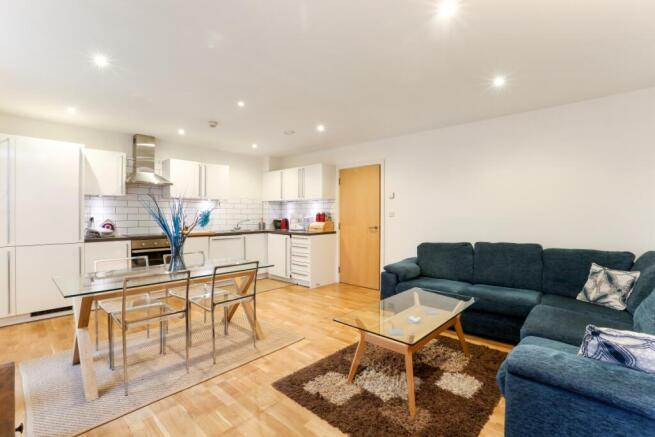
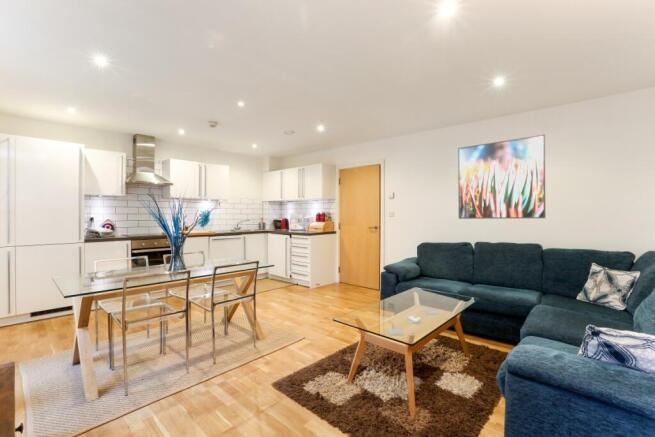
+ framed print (498, 180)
